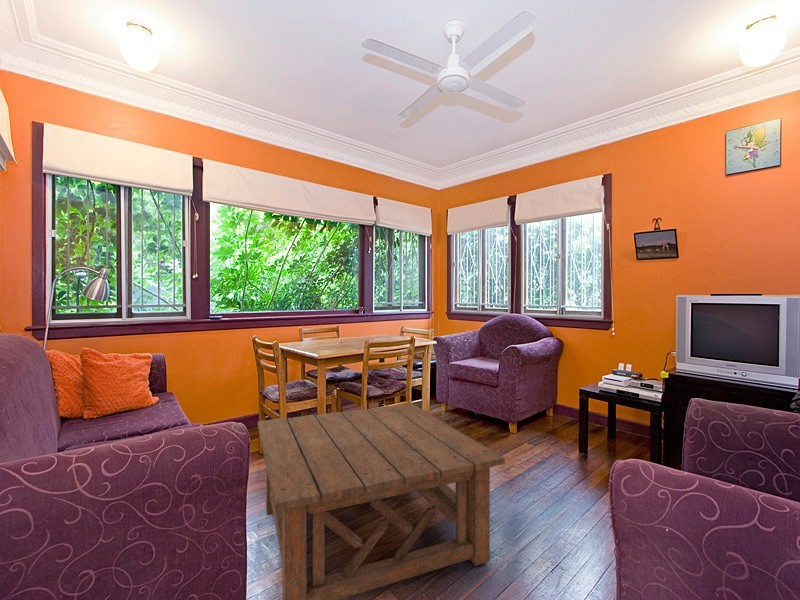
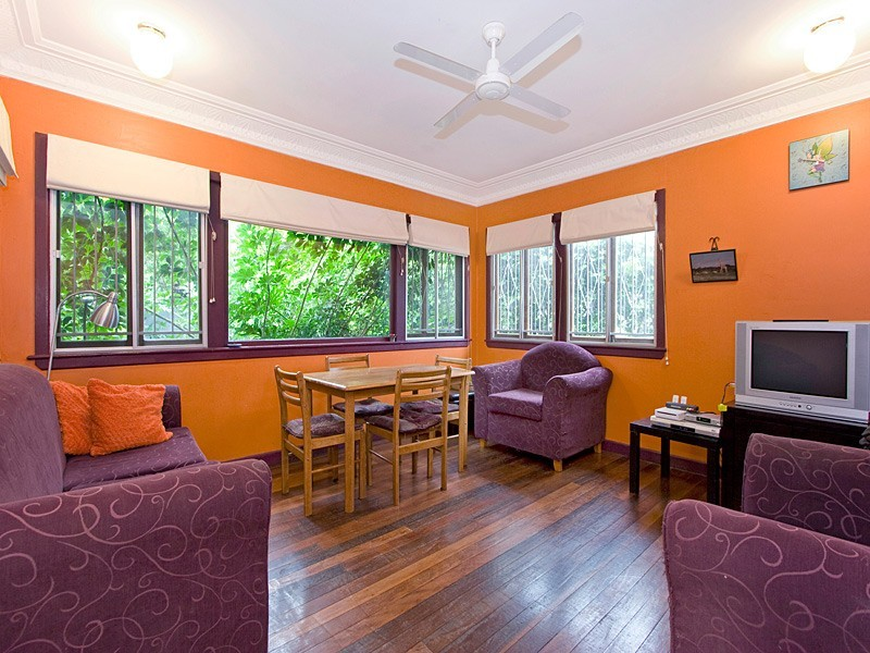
- coffee table (365, 484)
